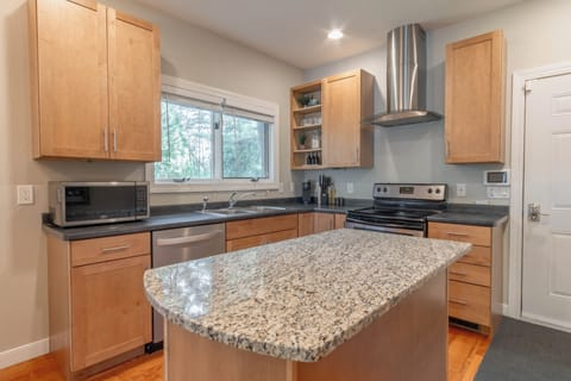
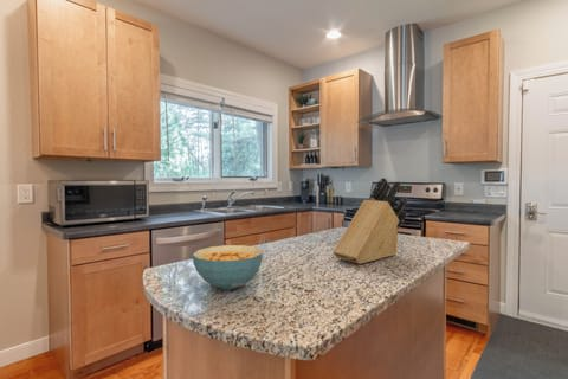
+ cereal bowl (228, 269)
+ knife block (373, 217)
